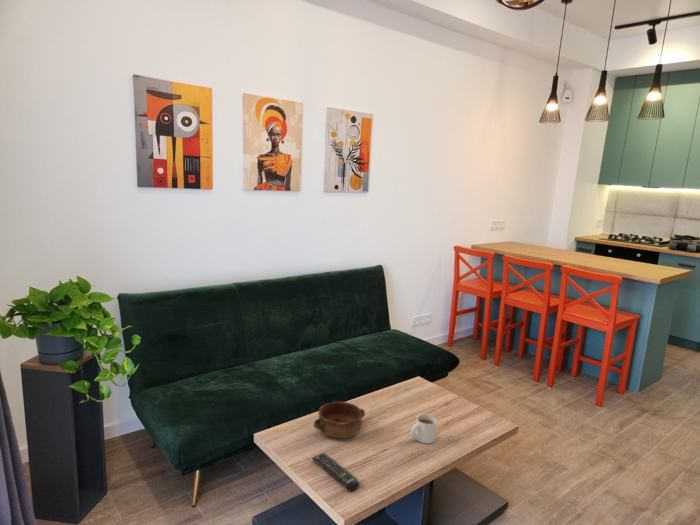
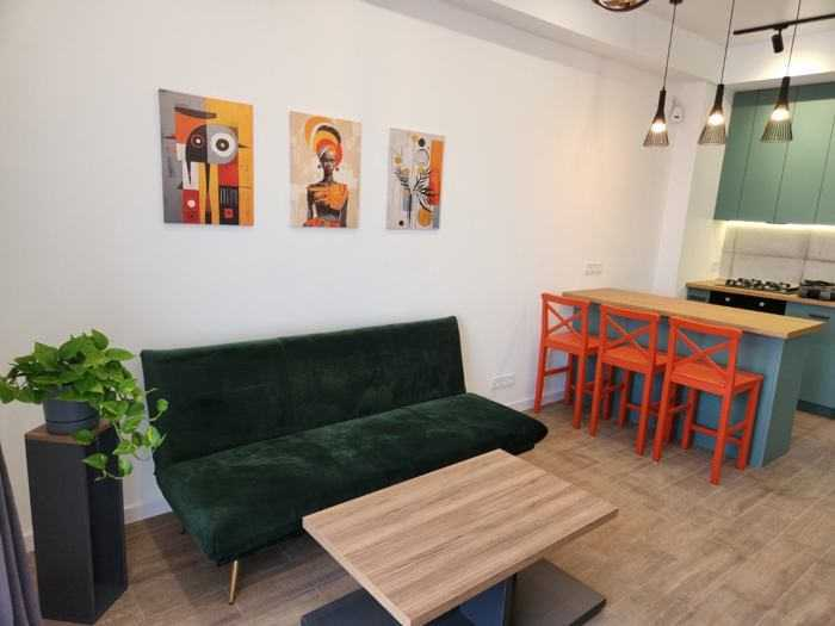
- remote control (334, 470)
- bowl (339, 420)
- mug (422, 429)
